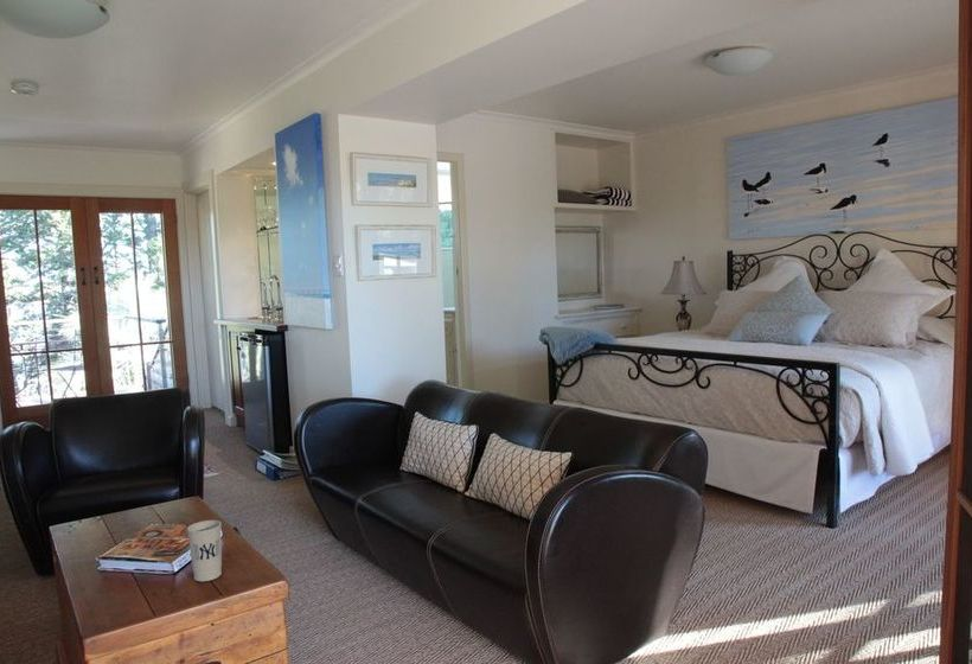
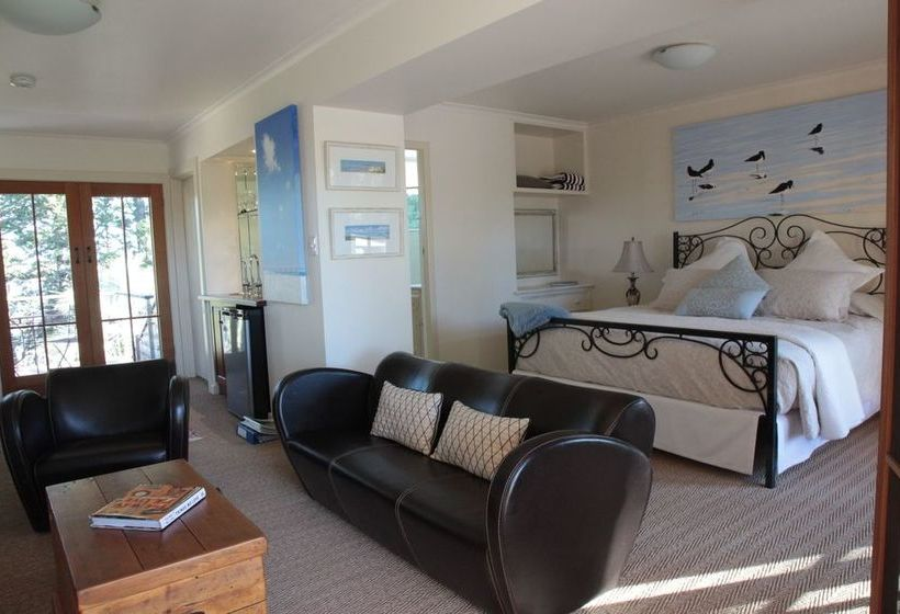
- cup (205, 550)
